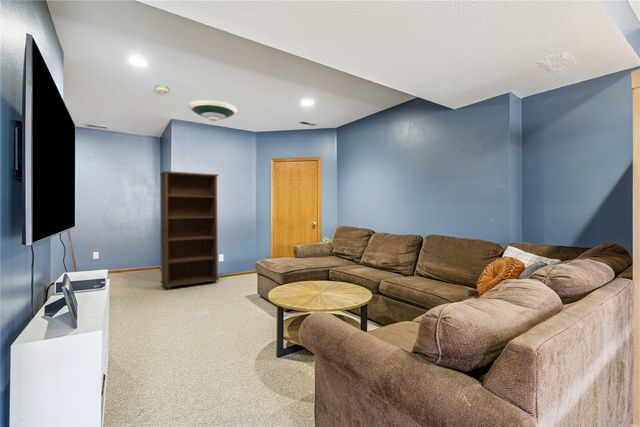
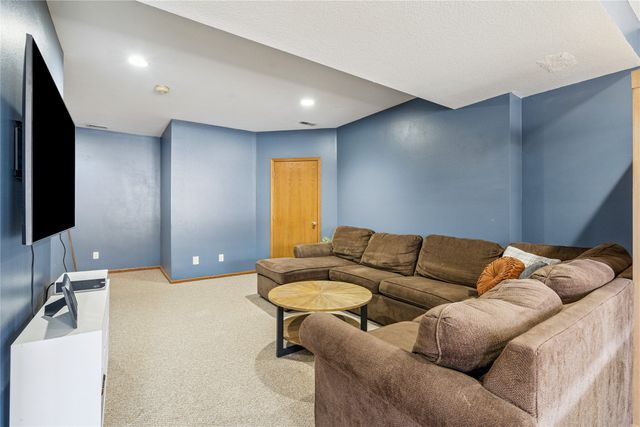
- bookcase (189, 229)
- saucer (213, 114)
